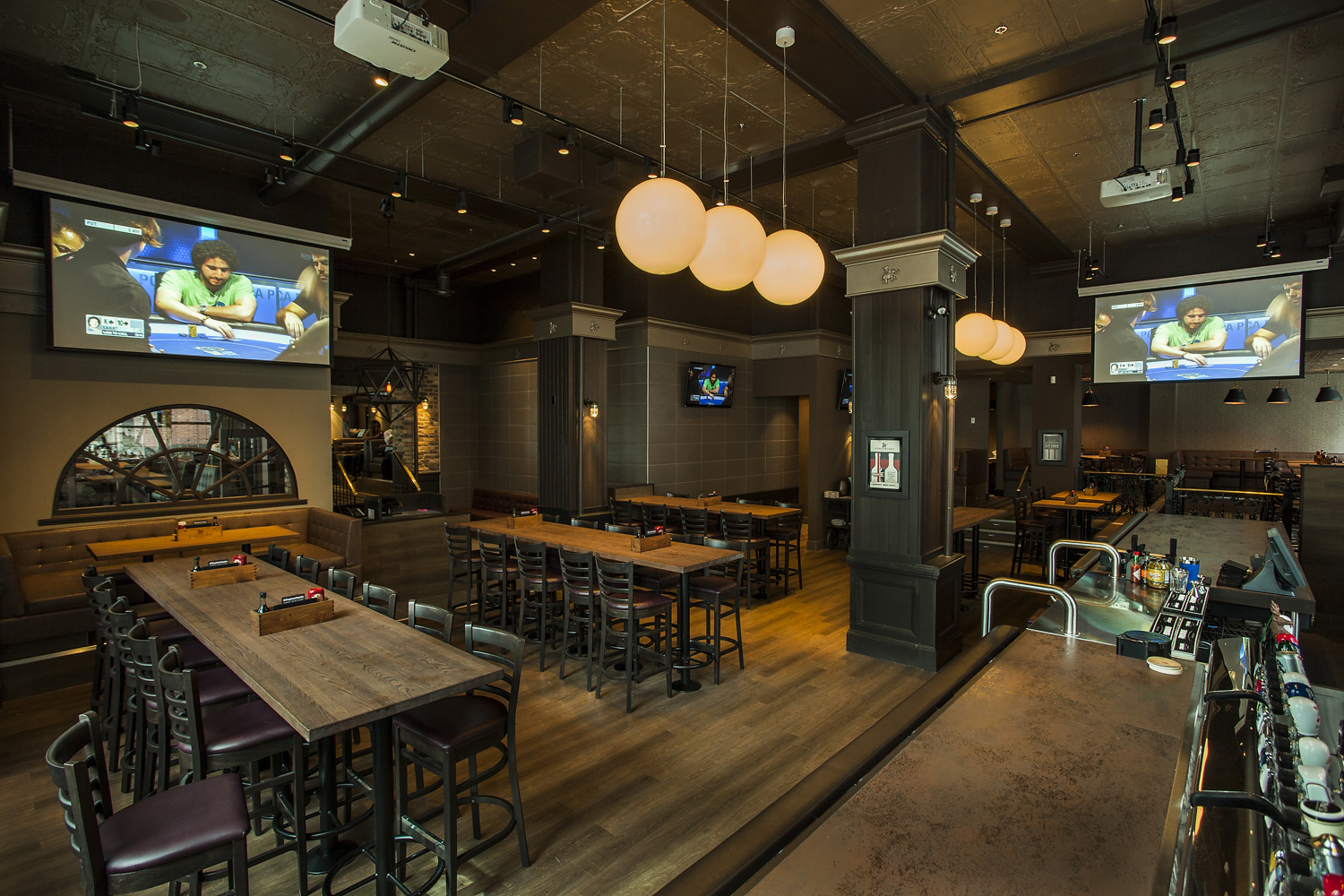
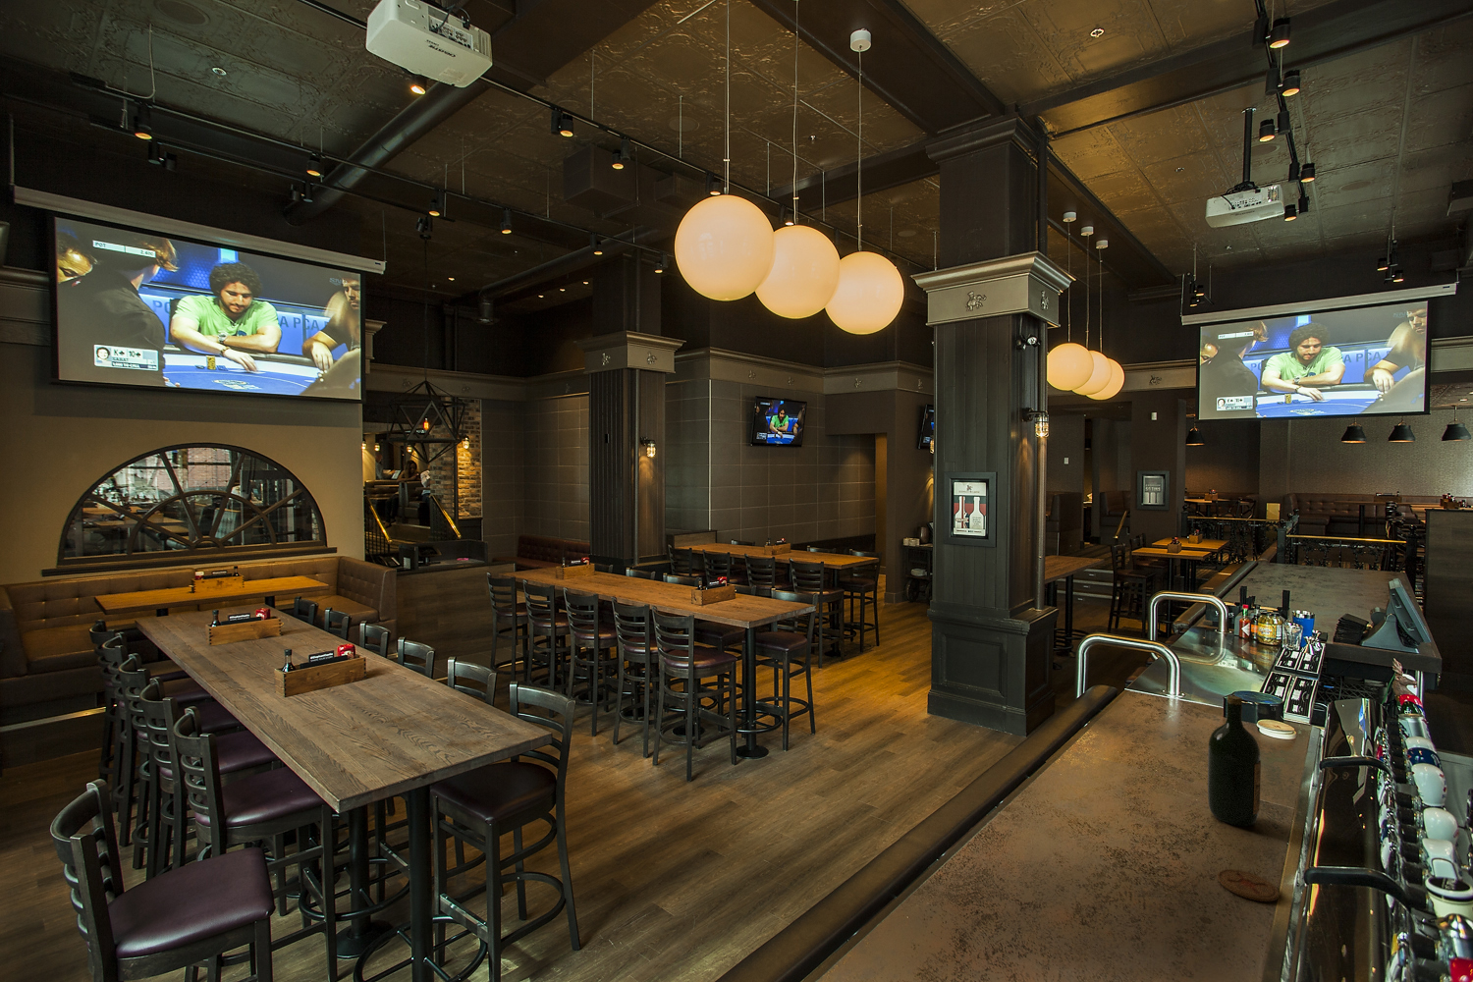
+ wine bottle (1233, 757)
+ coaster (1247, 884)
